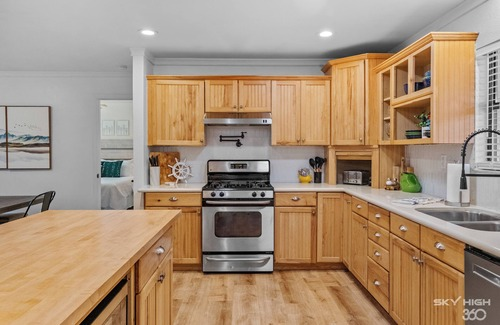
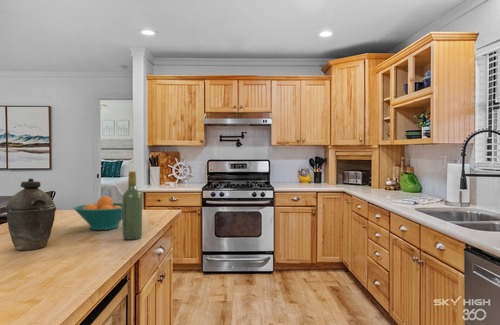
+ fruit bowl (104, 212)
+ kettle (31, 212)
+ wine bottle (132, 204)
